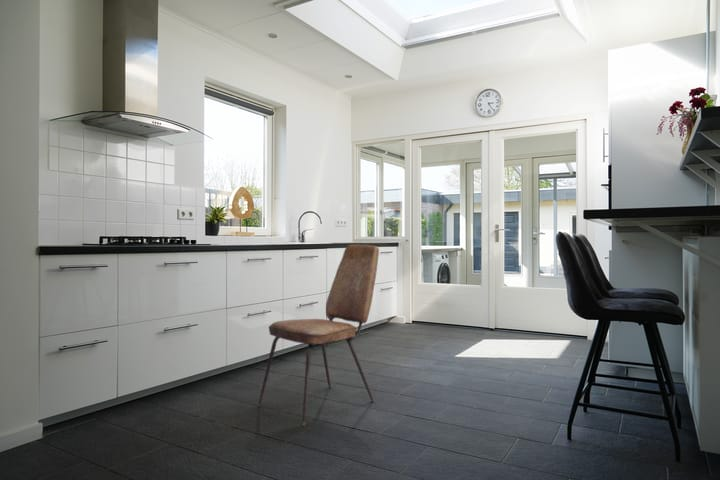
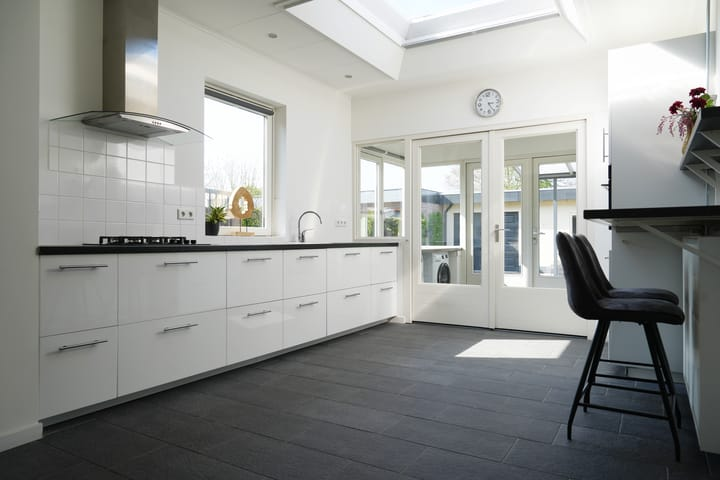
- dining chair (326, 323)
